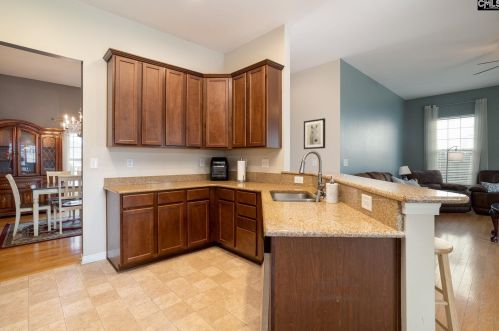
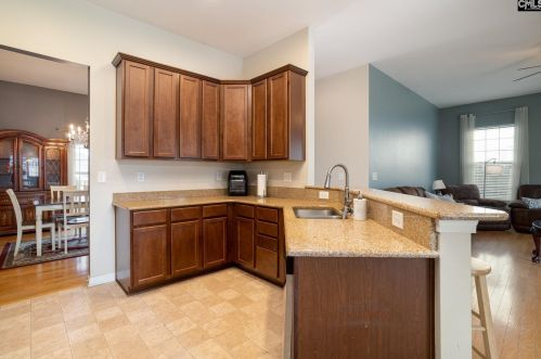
- wall art (314, 134)
